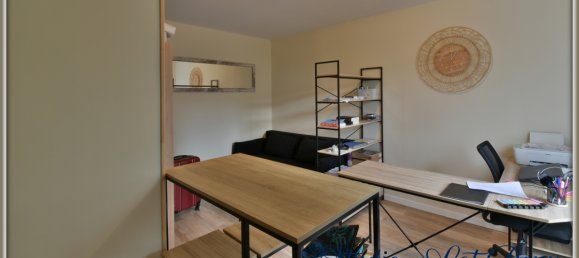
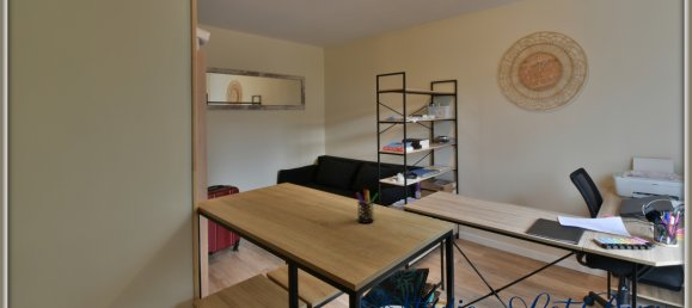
+ pen holder (367, 204)
